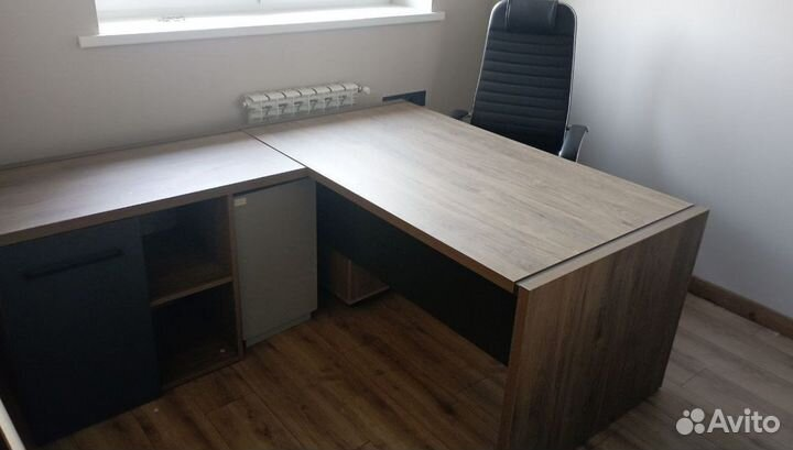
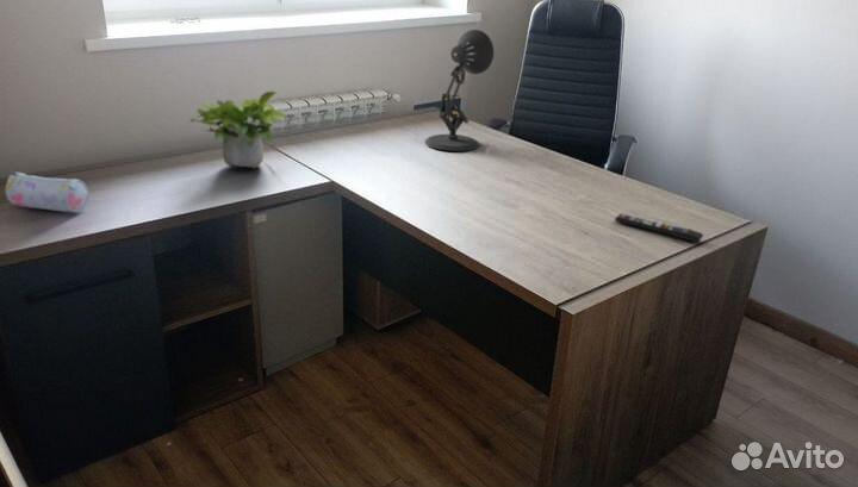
+ potted plant (240, 131)
+ desk lamp (456, 88)
+ remote control (658, 227)
+ pencil case (46, 192)
